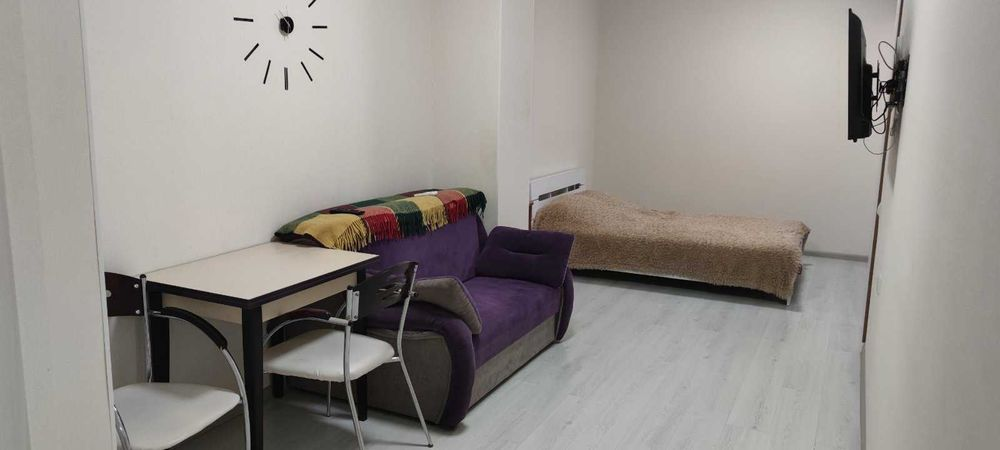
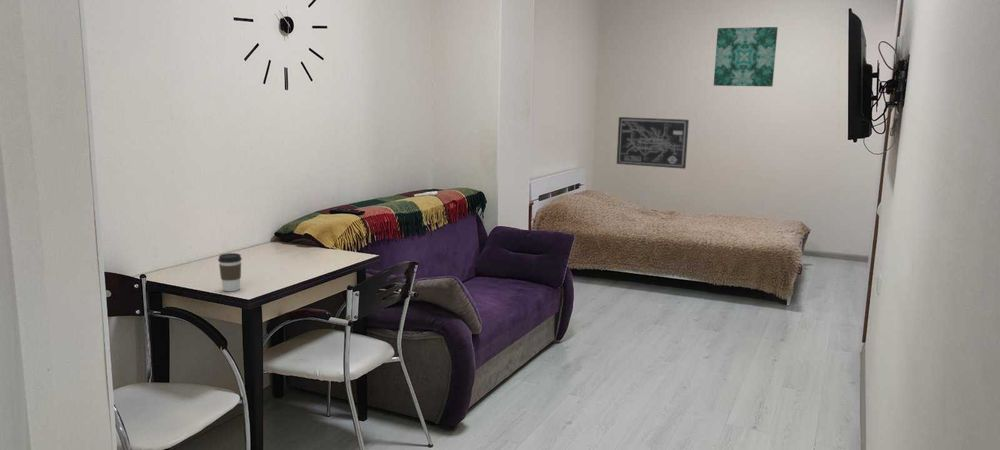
+ coffee cup (230, 272)
+ wall art (744, 57)
+ wall art (651, 142)
